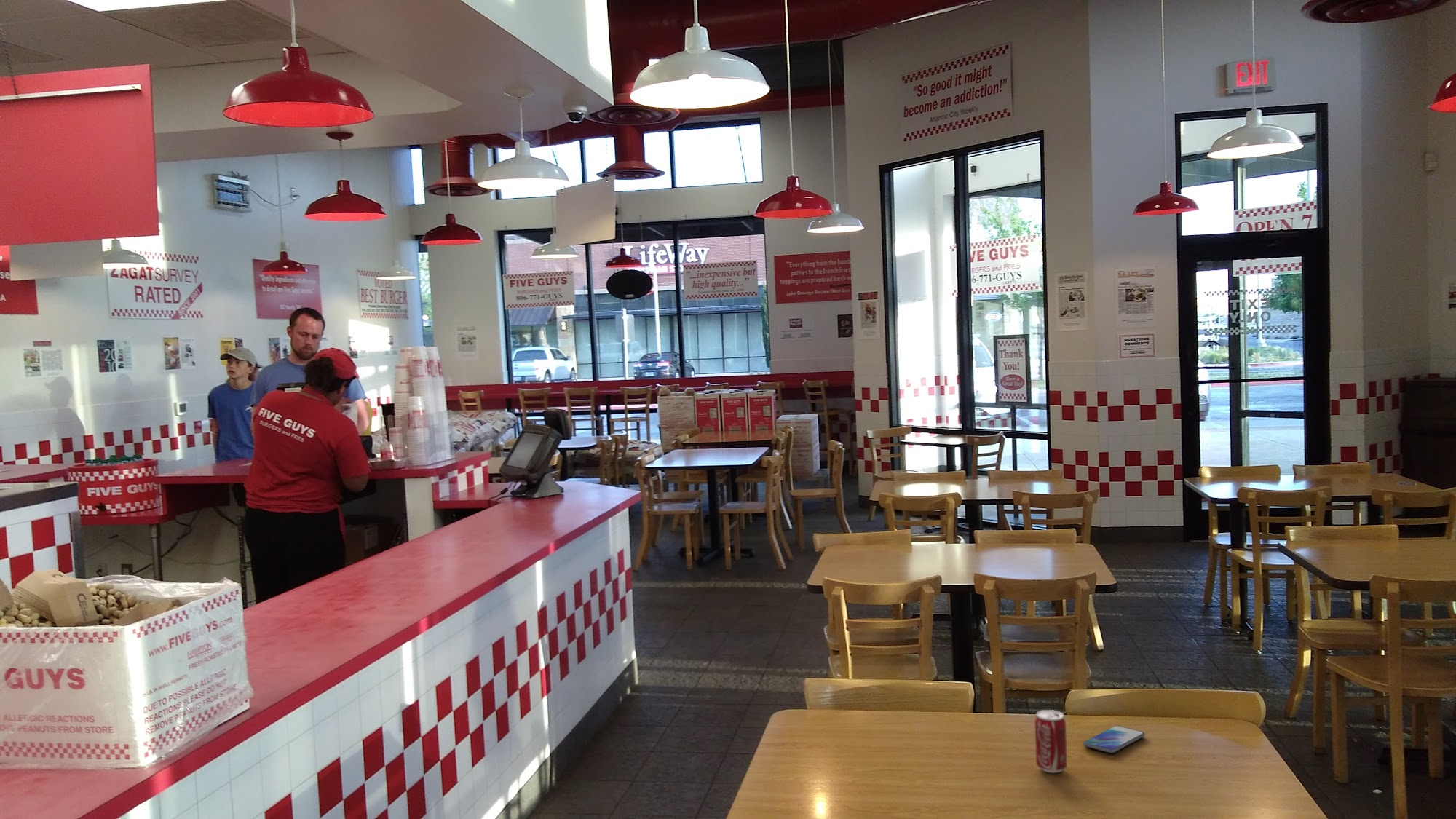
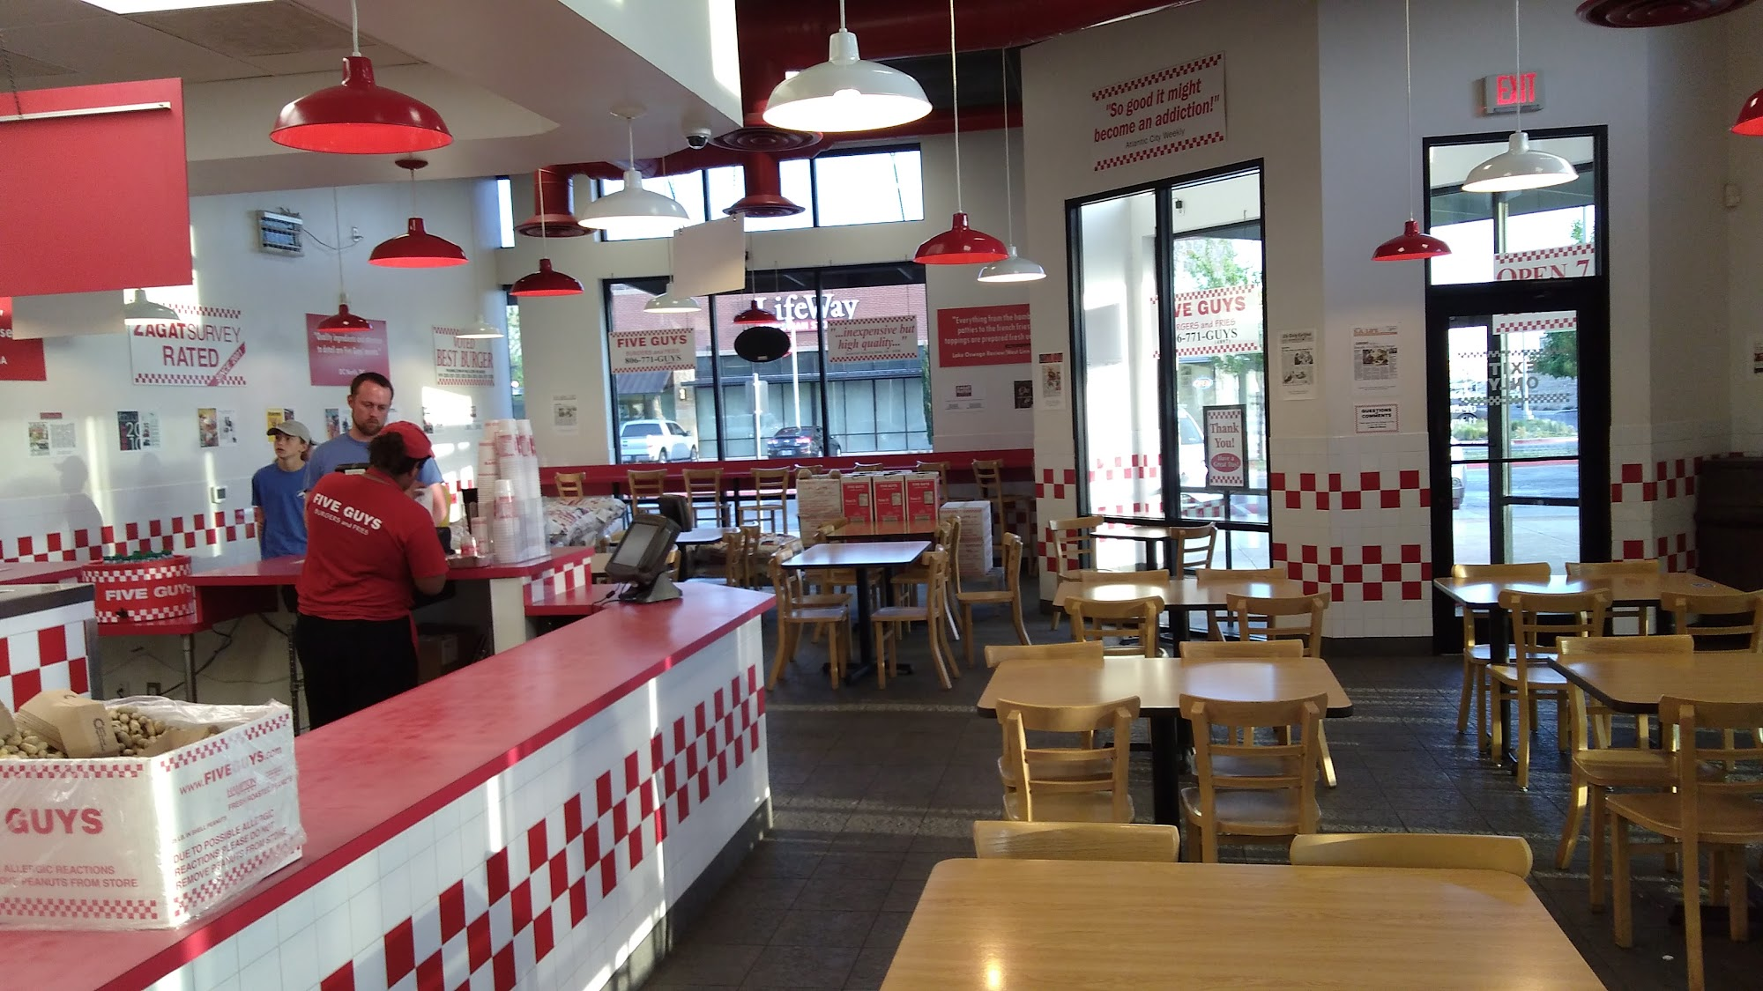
- smartphone (1114, 739)
- beverage can (1051, 740)
